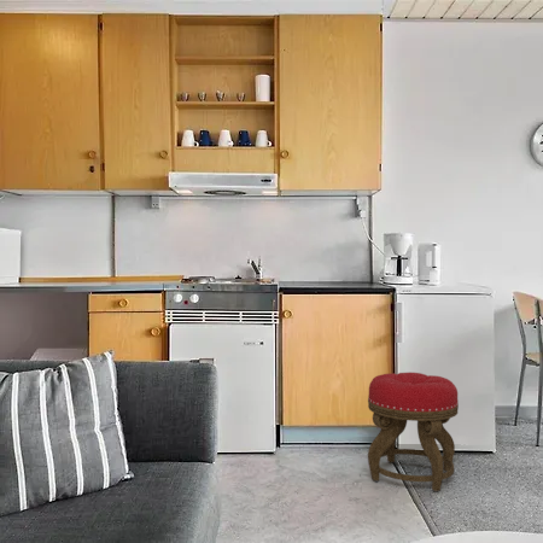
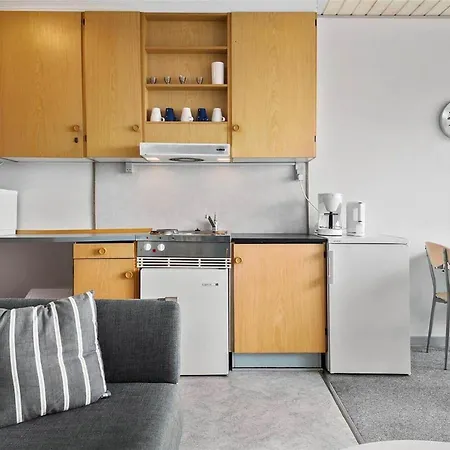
- stool (418, 426)
